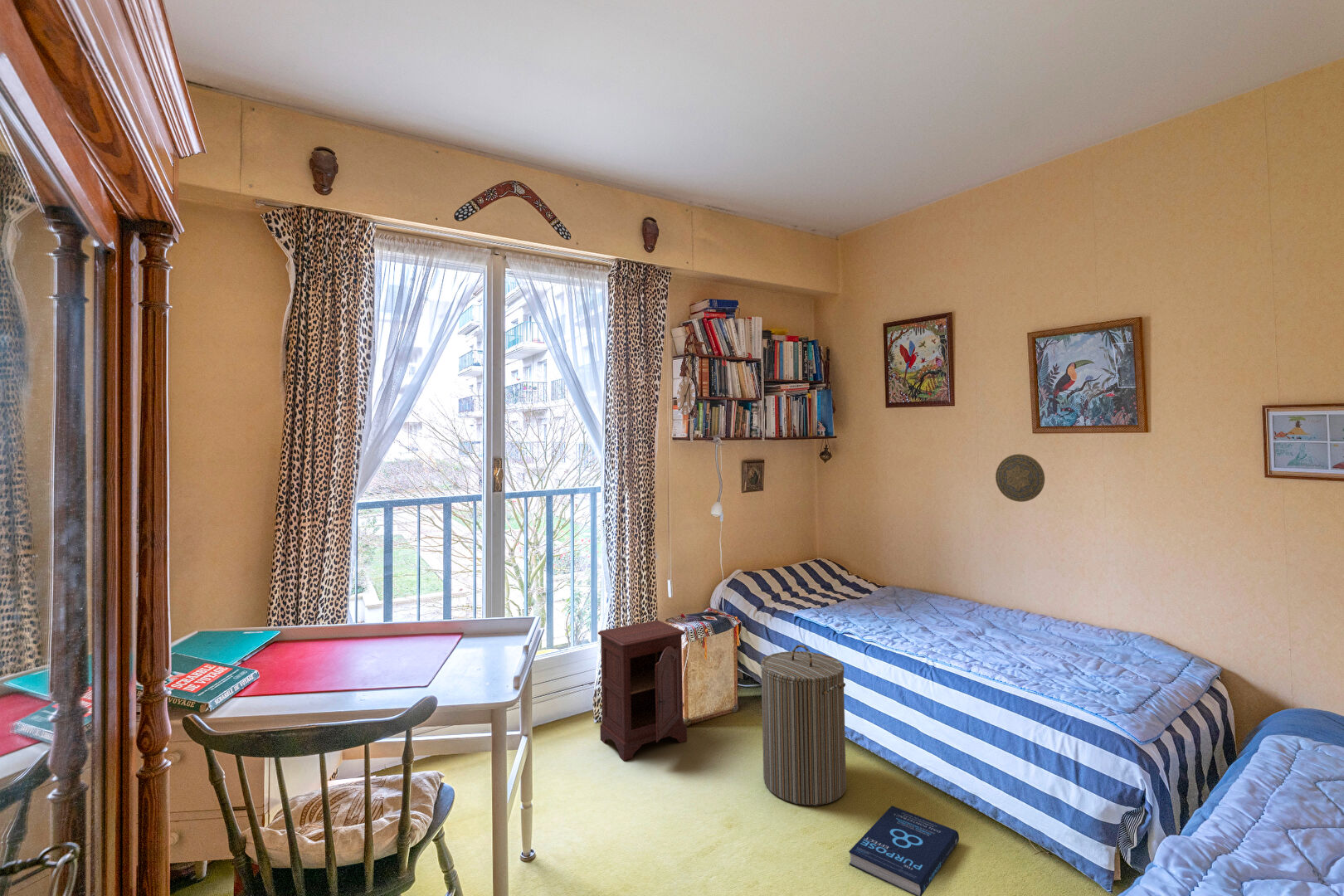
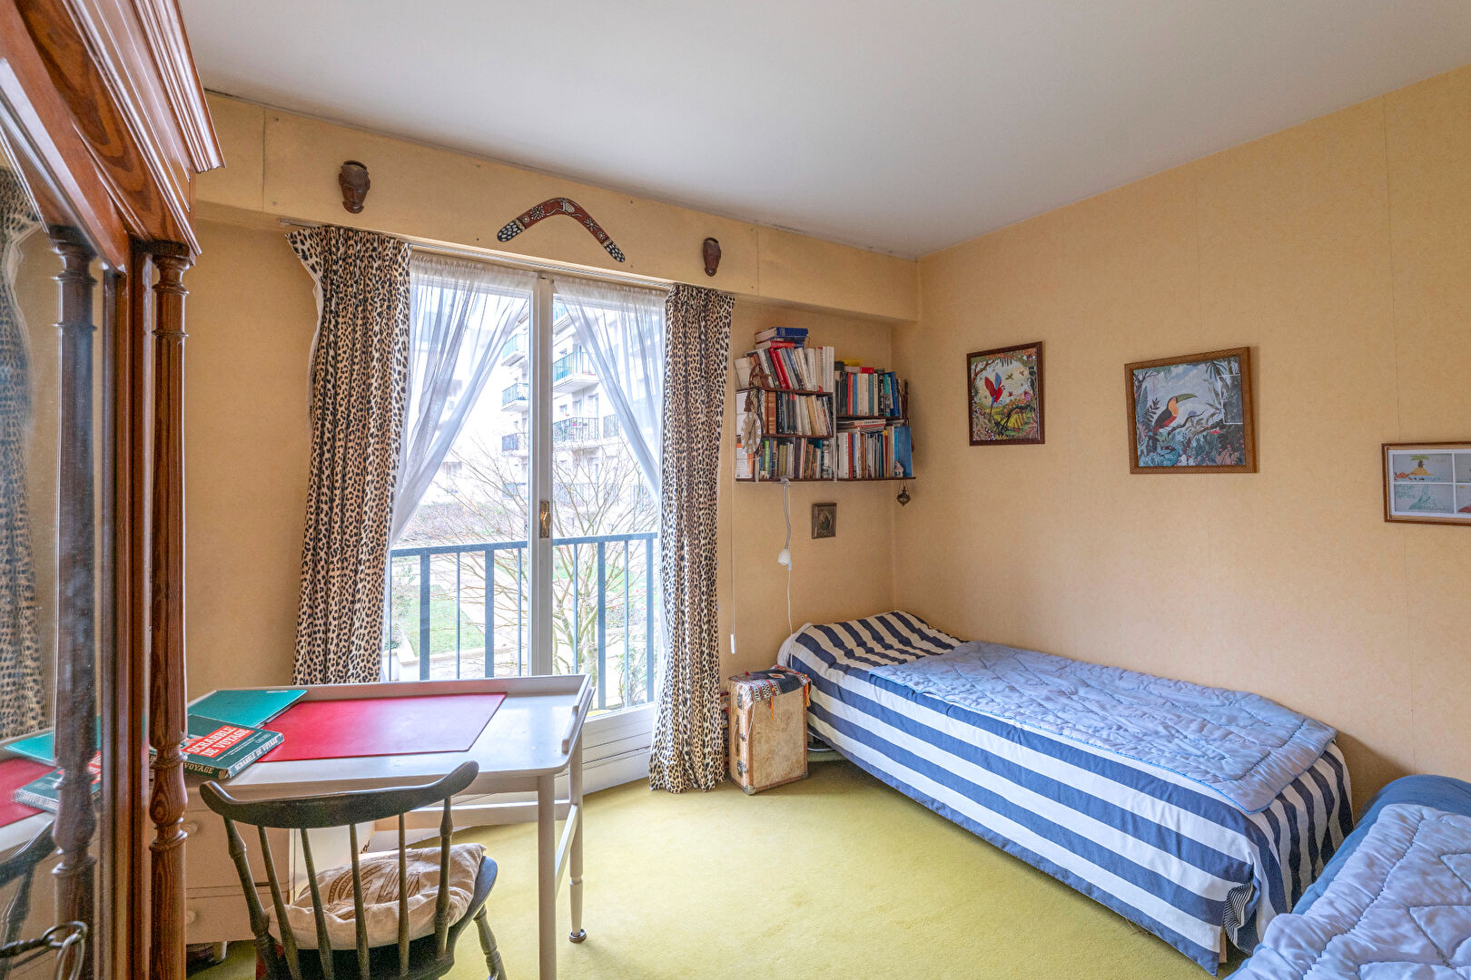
- decorative plate (1018, 478)
- book (905, 847)
- laundry hamper (802, 713)
- nightstand (650, 690)
